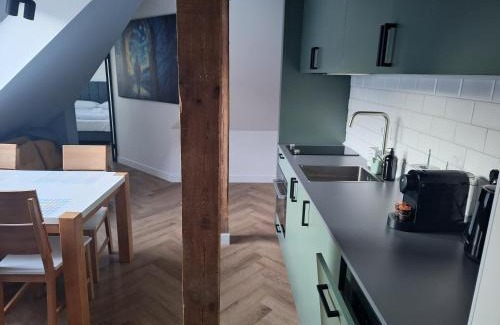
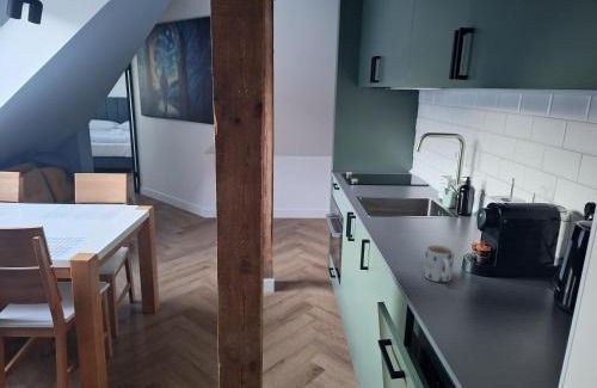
+ mug (439, 265)
